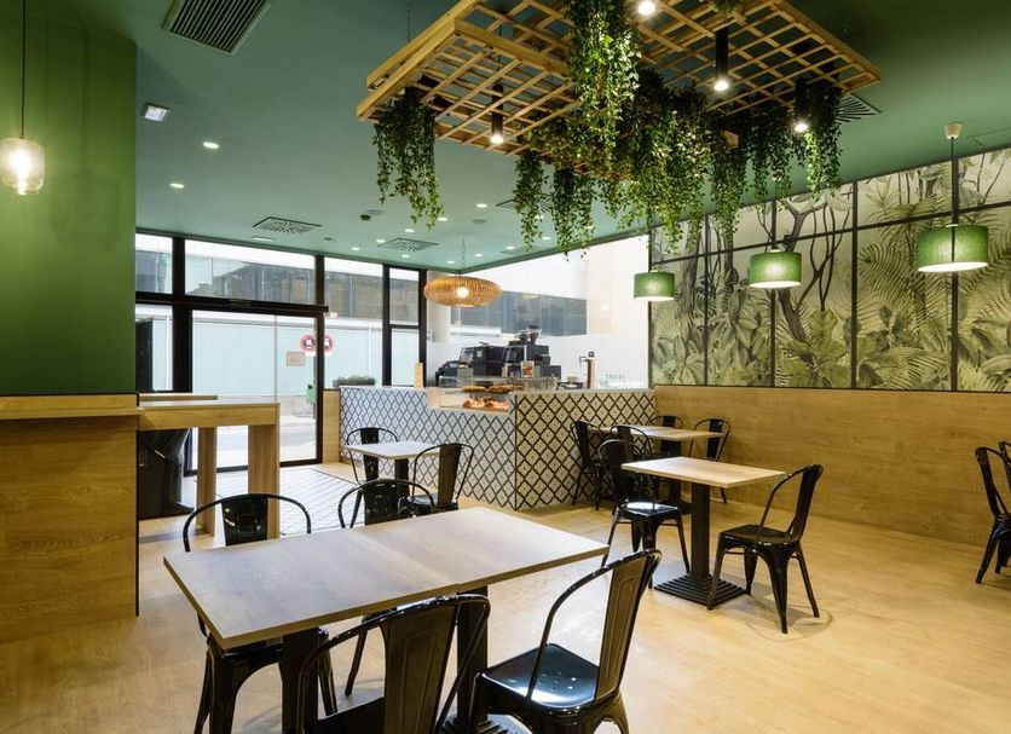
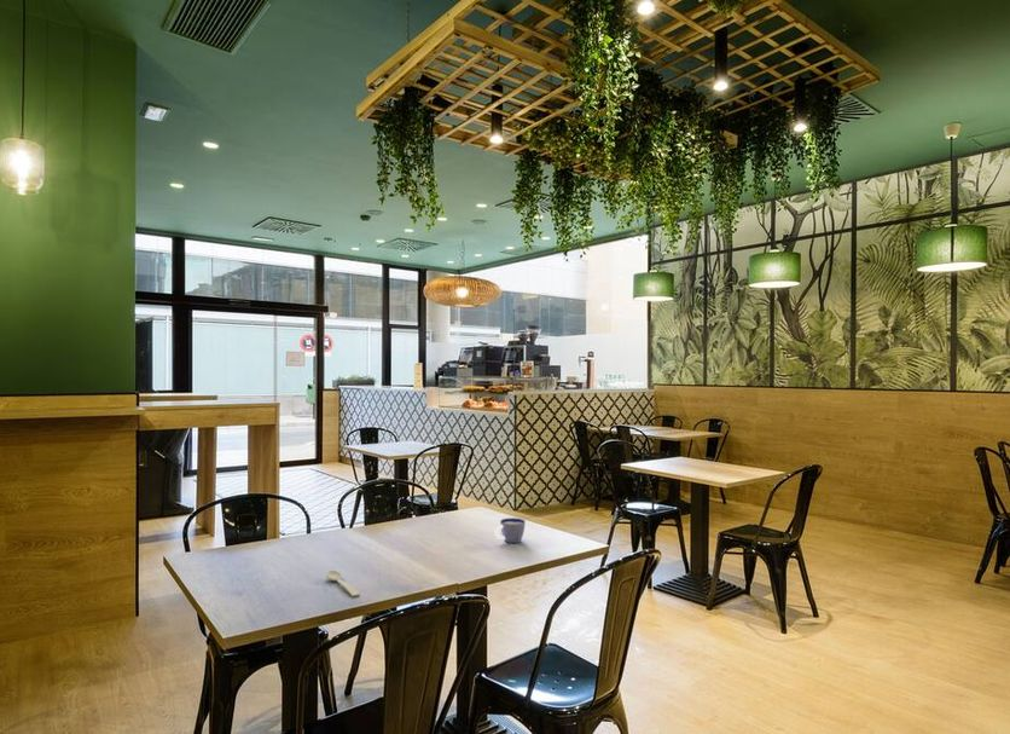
+ spoon (343, 582)
+ cup (509, 531)
